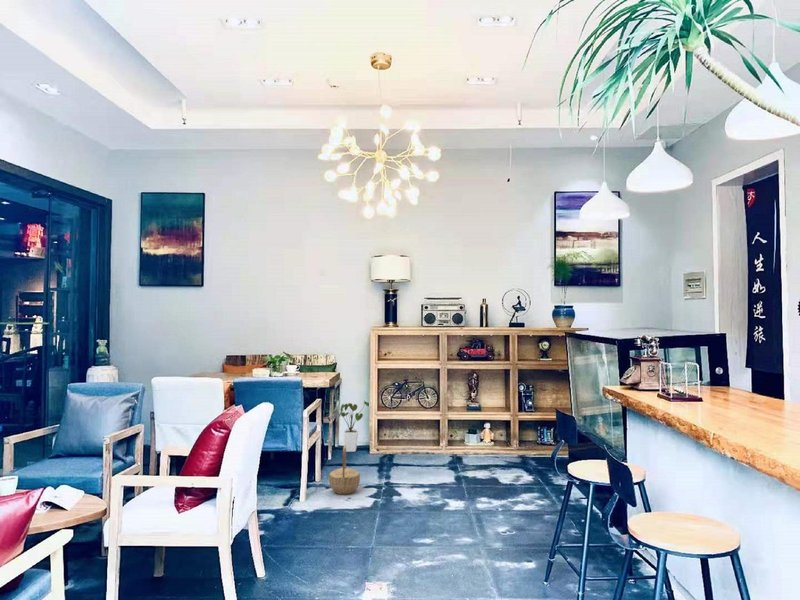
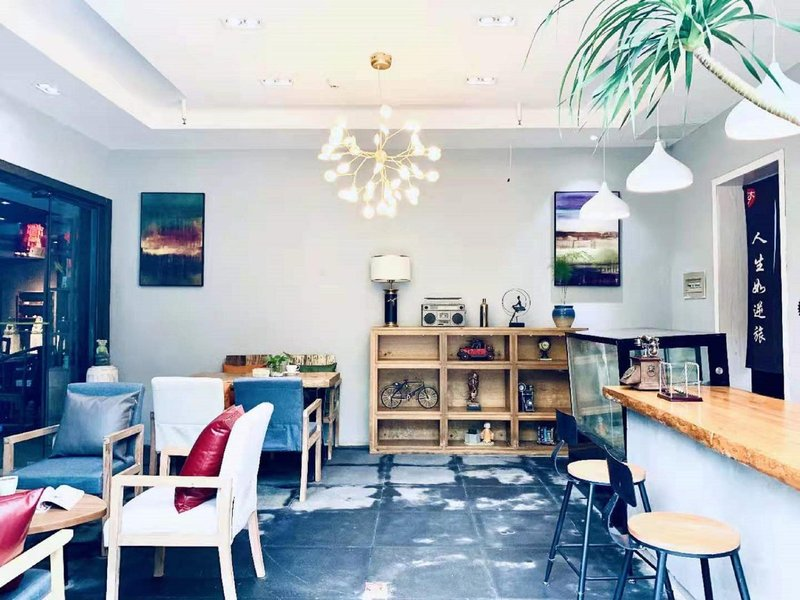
- house plant (353, 425)
- basket (344, 468)
